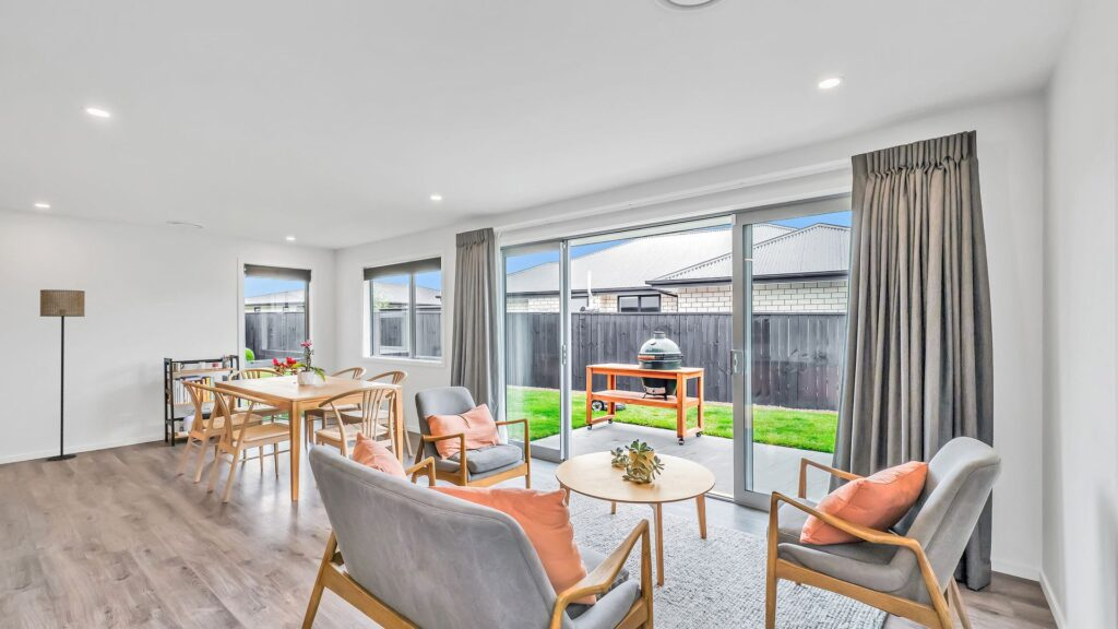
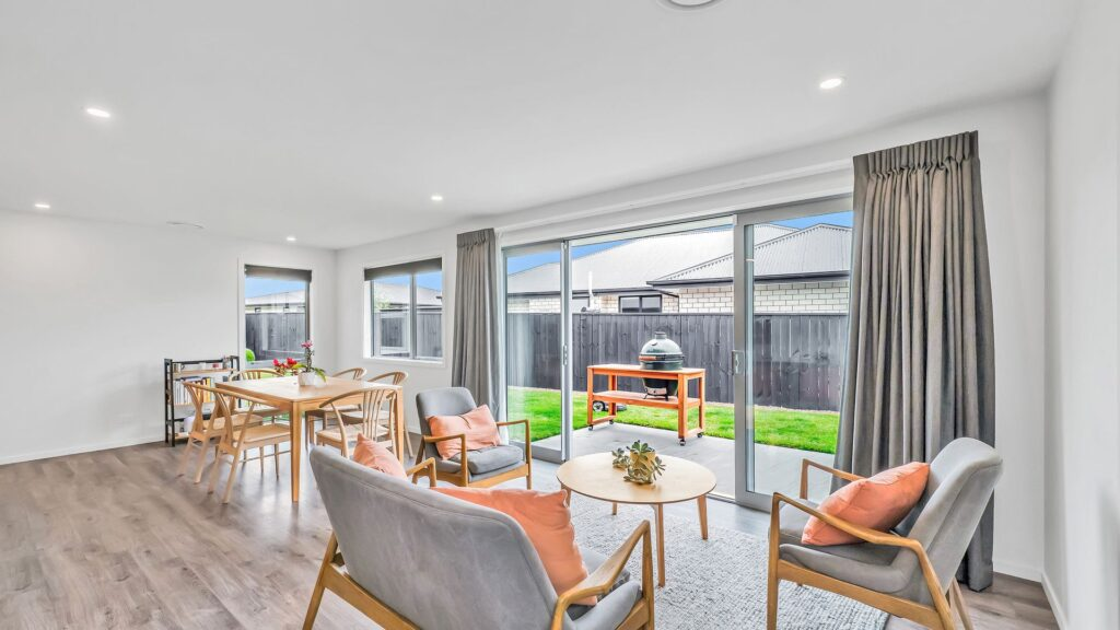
- floor lamp (62, 373)
